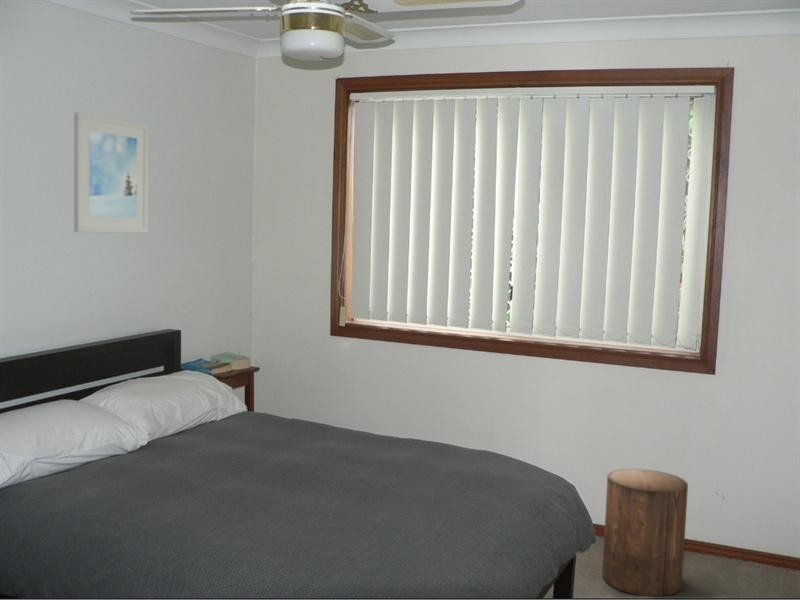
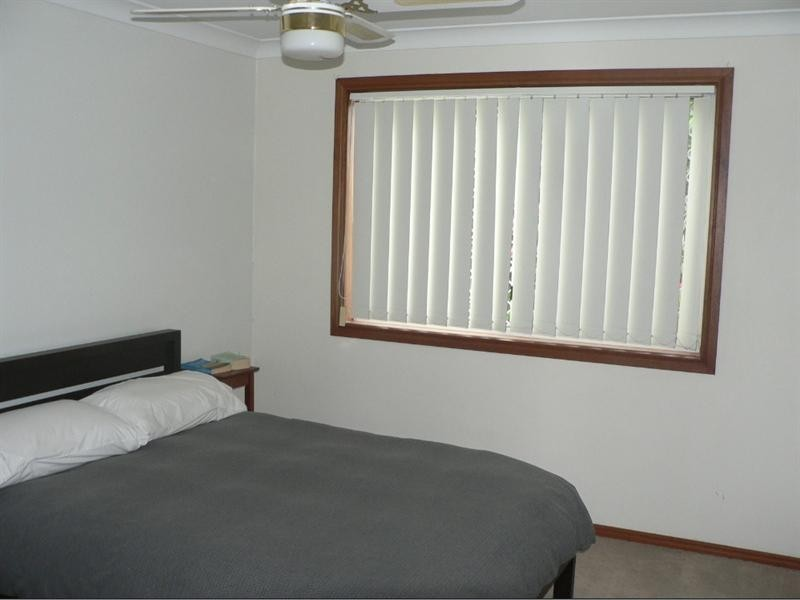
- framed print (112, 176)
- stool (644, 529)
